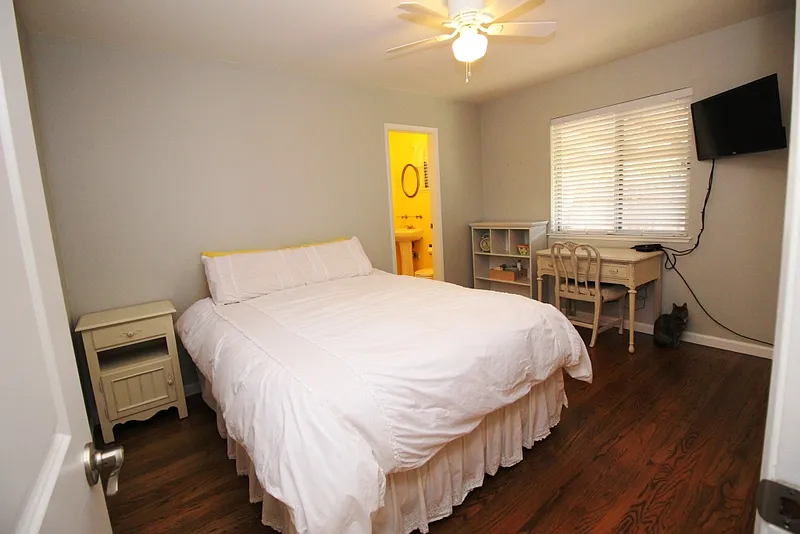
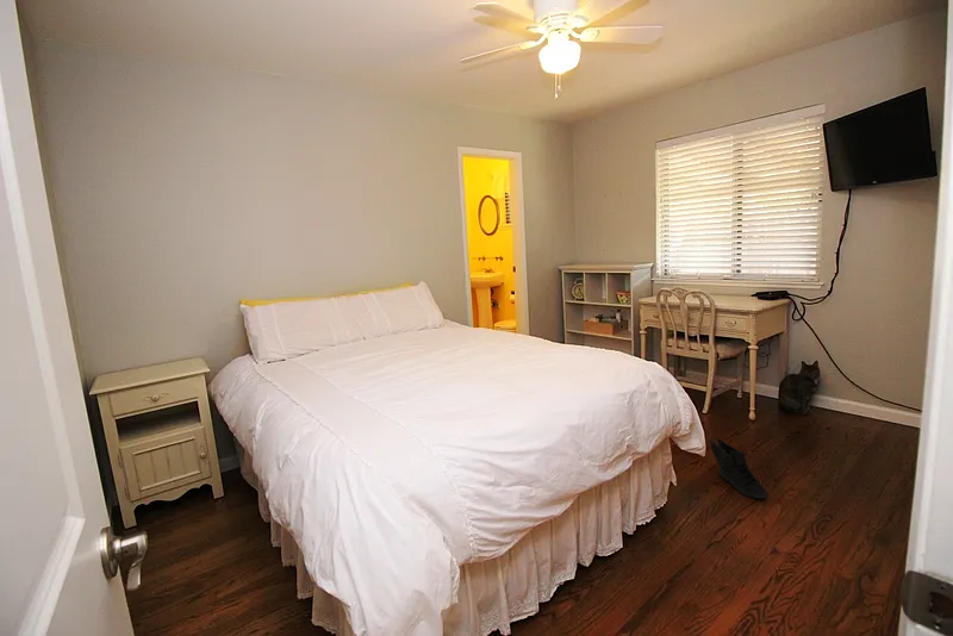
+ sneaker (735, 466)
